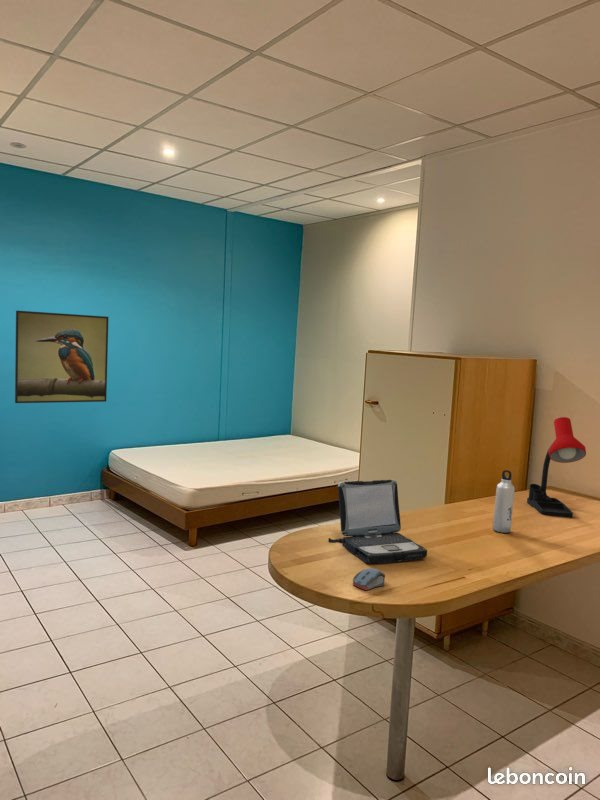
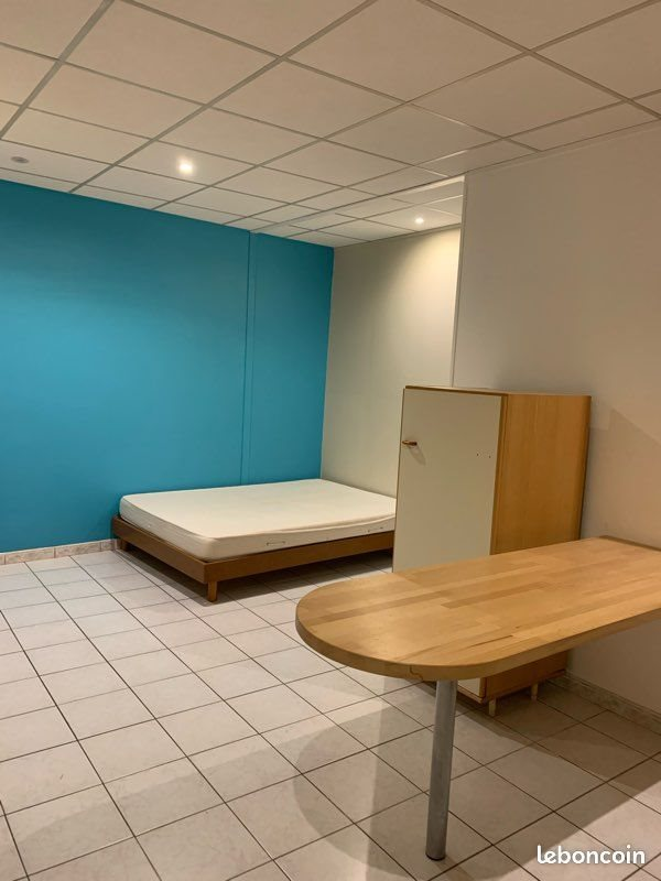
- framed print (63, 358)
- computer mouse (370, 577)
- water bottle (504, 500)
- desk lamp (556, 461)
- laptop (379, 518)
